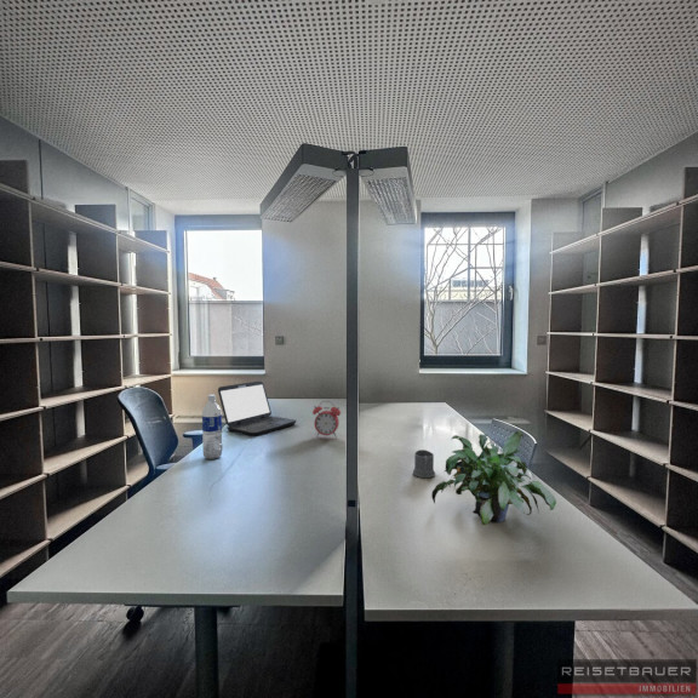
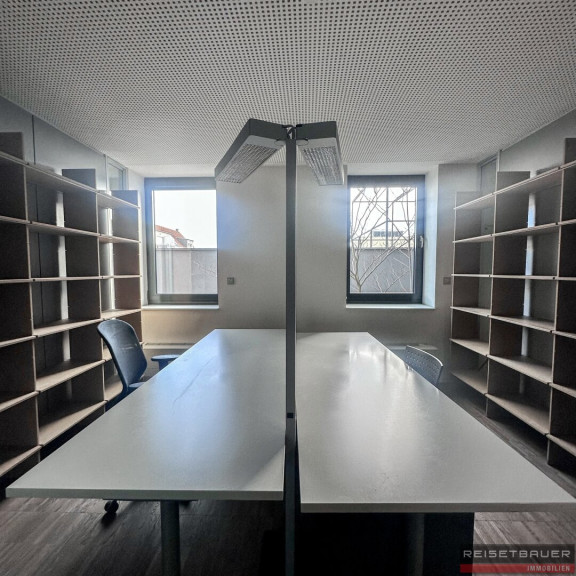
- mug (424, 463)
- potted plant (497, 475)
- alarm clock (326, 419)
- water bottle (212, 425)
- laptop (258, 406)
